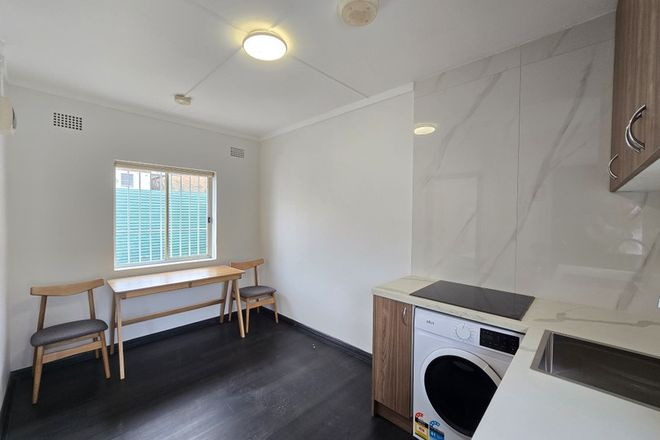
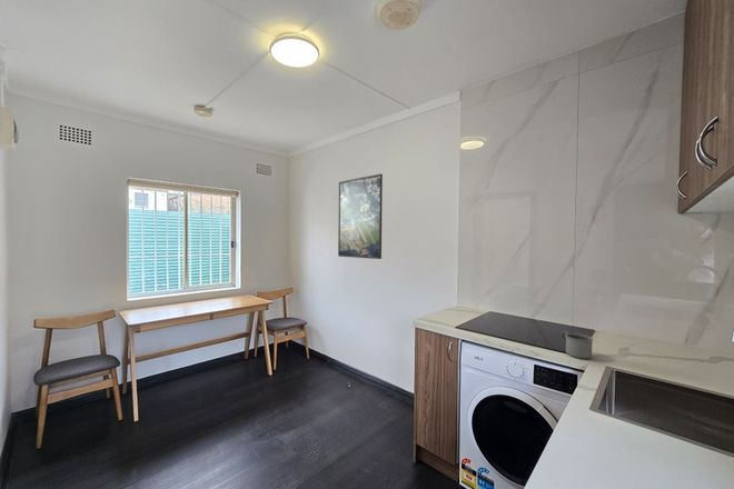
+ mug (576, 345)
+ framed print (358, 218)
